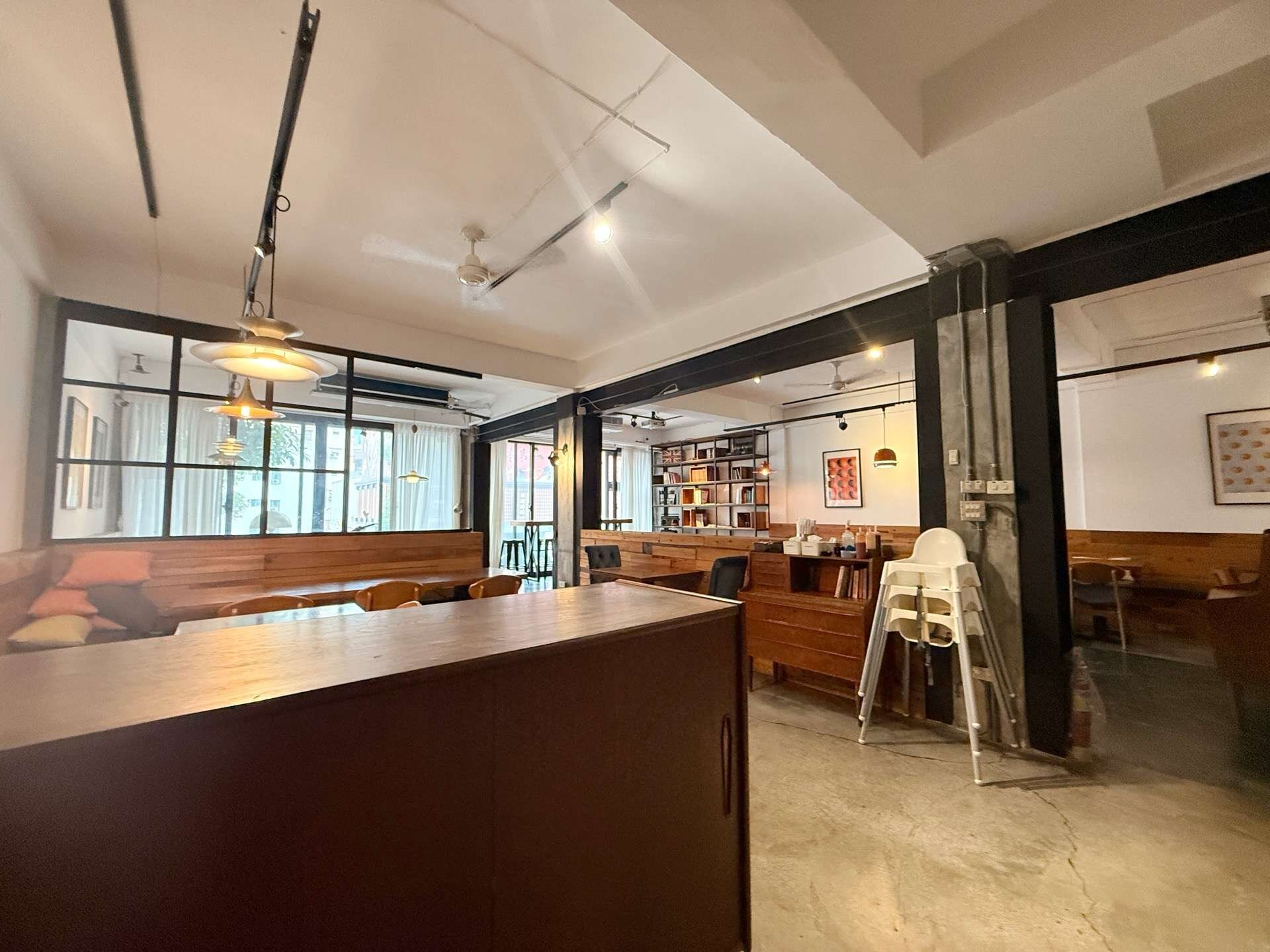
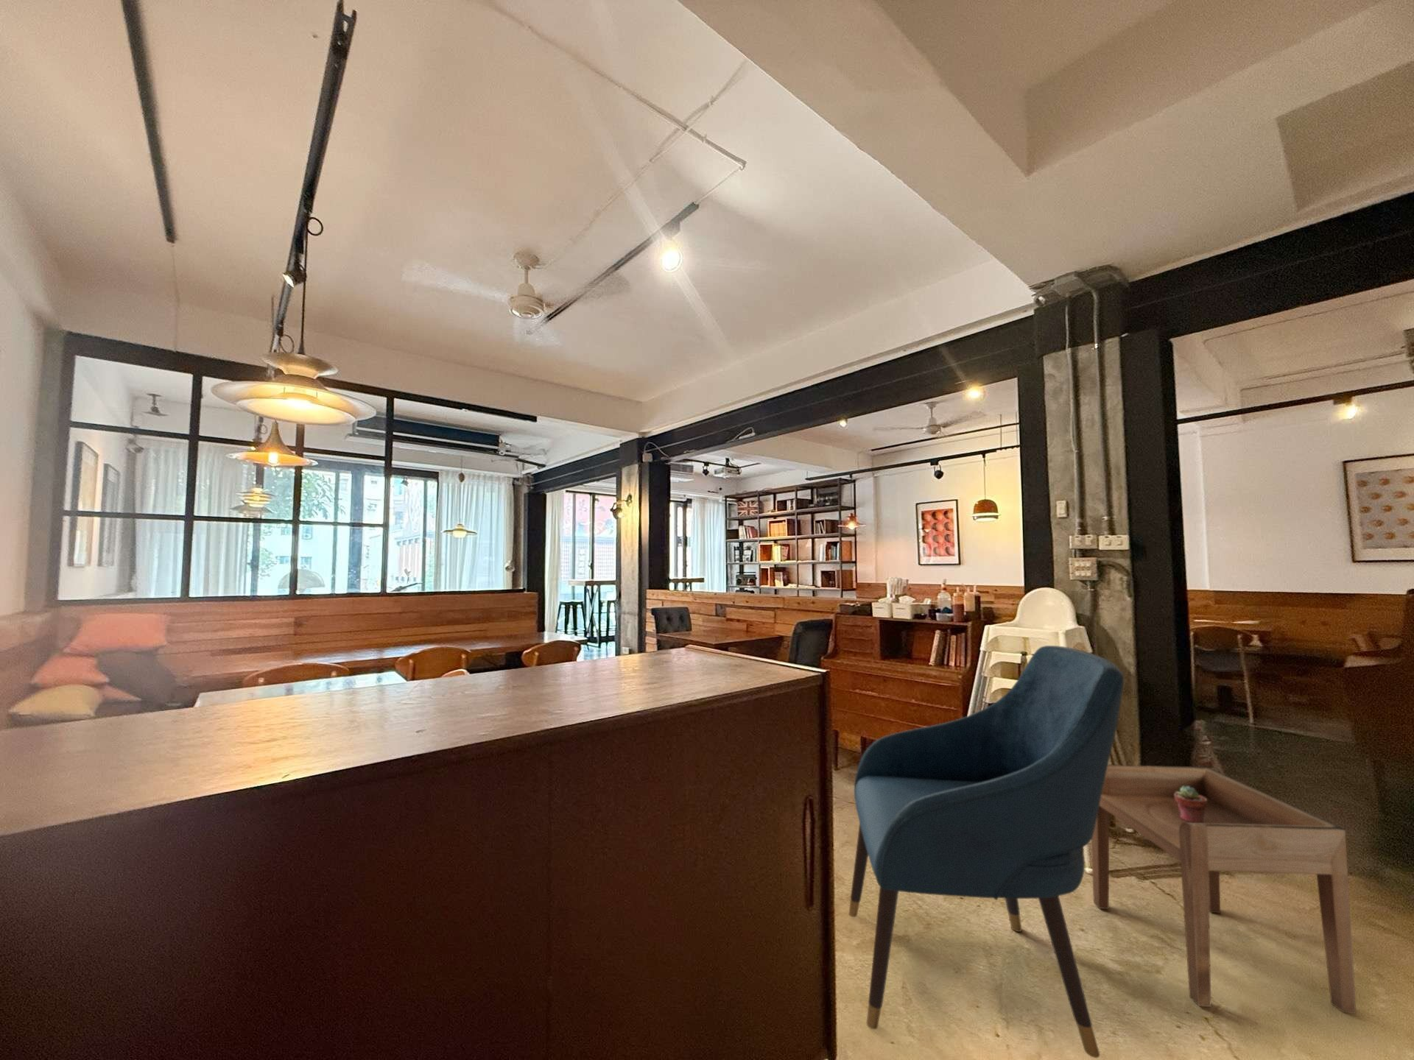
+ potted succulent (1190, 802)
+ chair (973, 809)
+ side table (1202, 871)
